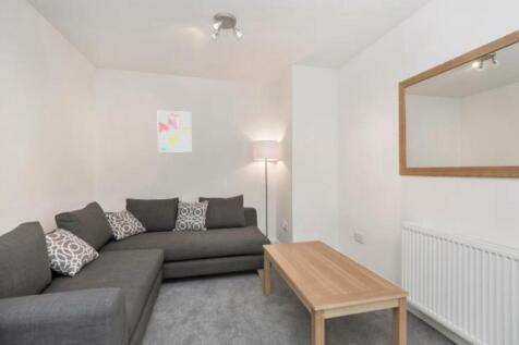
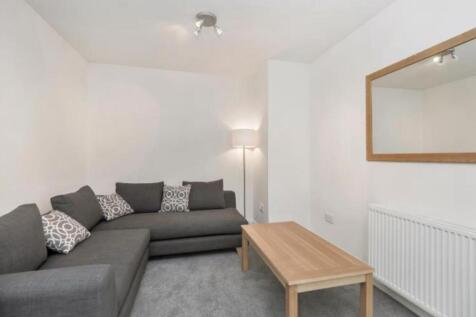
- wall art (174, 131)
